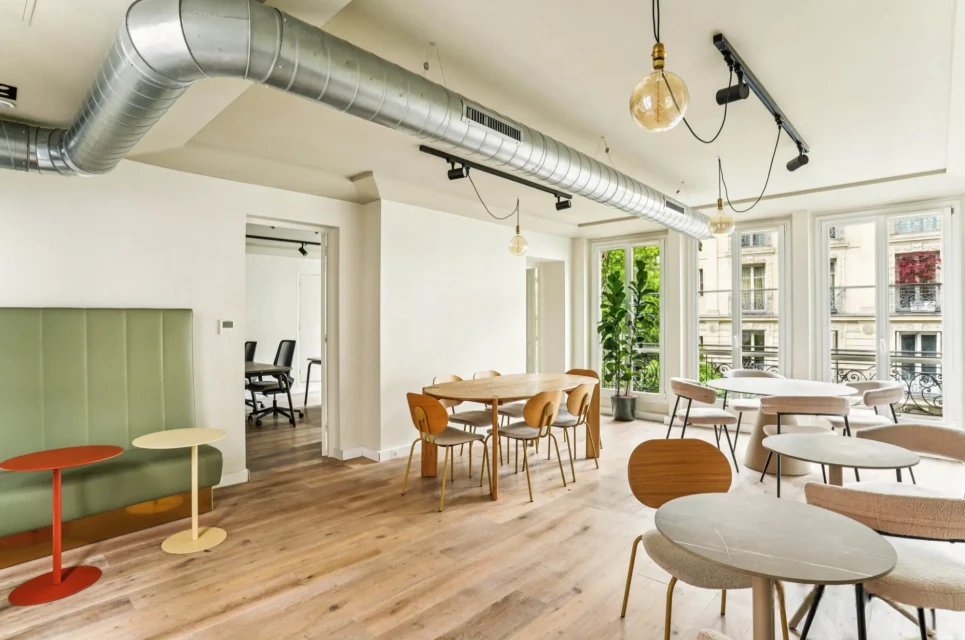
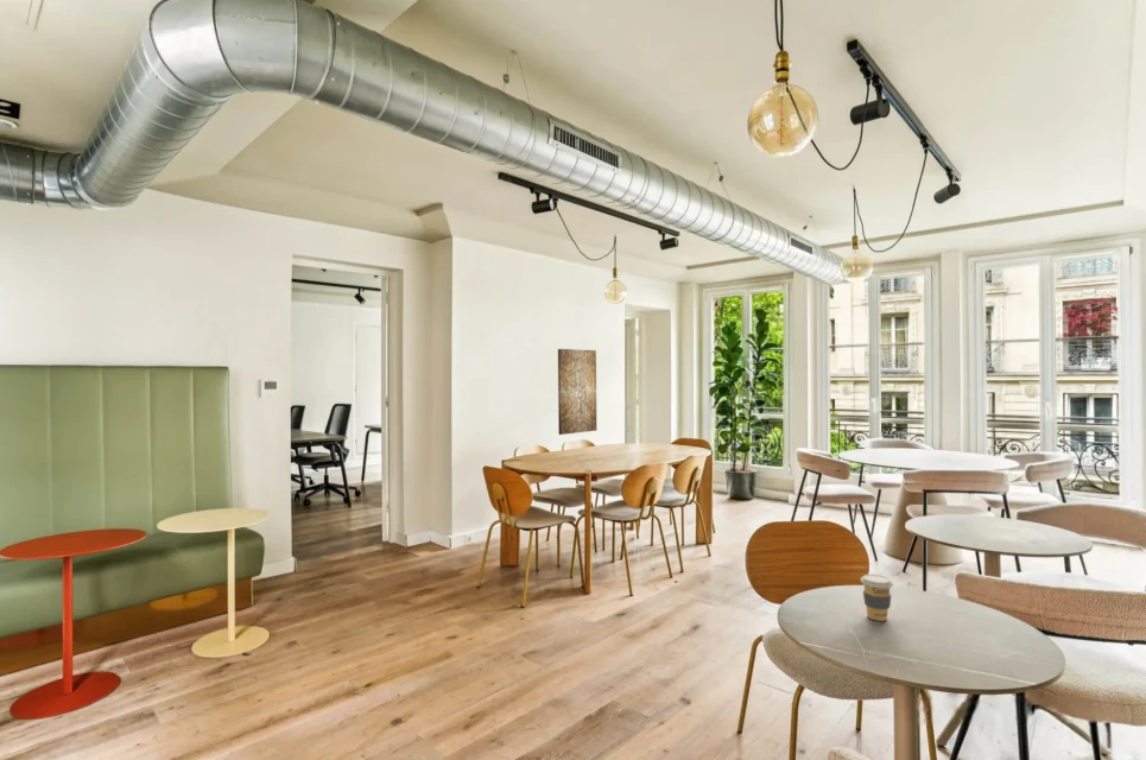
+ wall art (577, 391)
+ coffee cup (876, 597)
